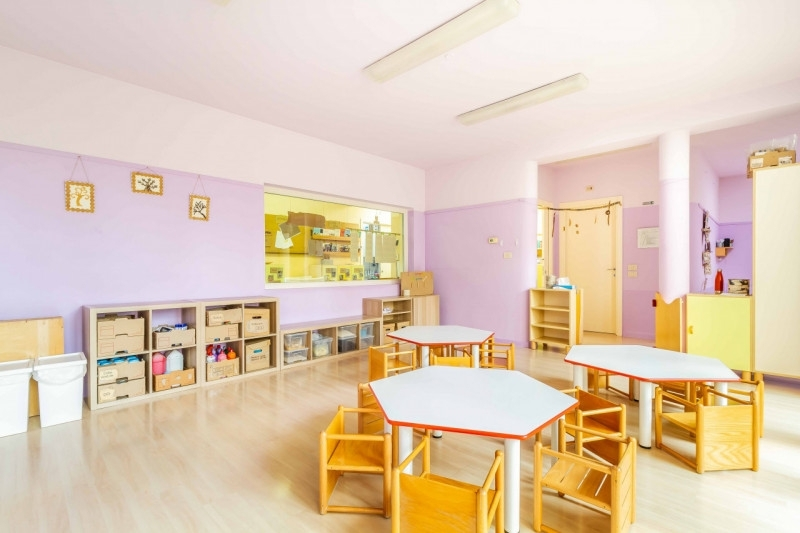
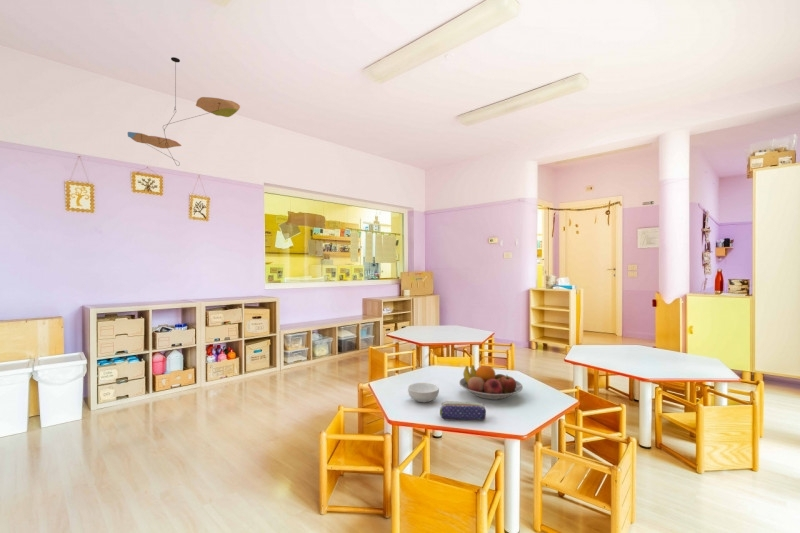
+ ceiling mobile (185, 119)
+ cereal bowl (423, 393)
+ fruit bowl (490, 381)
+ pencil case (462, 410)
